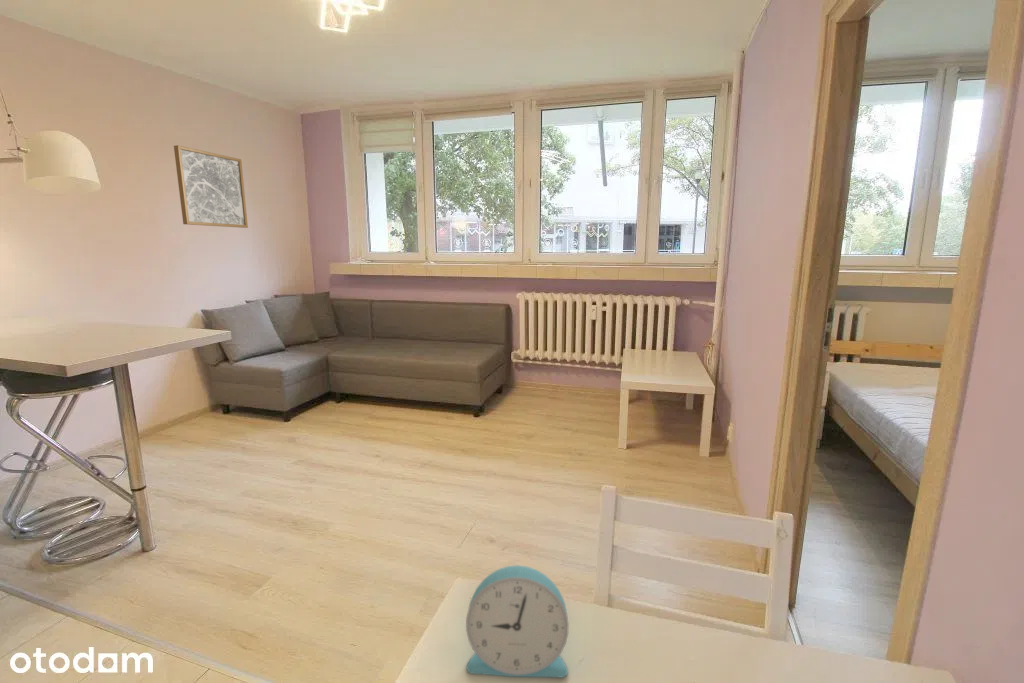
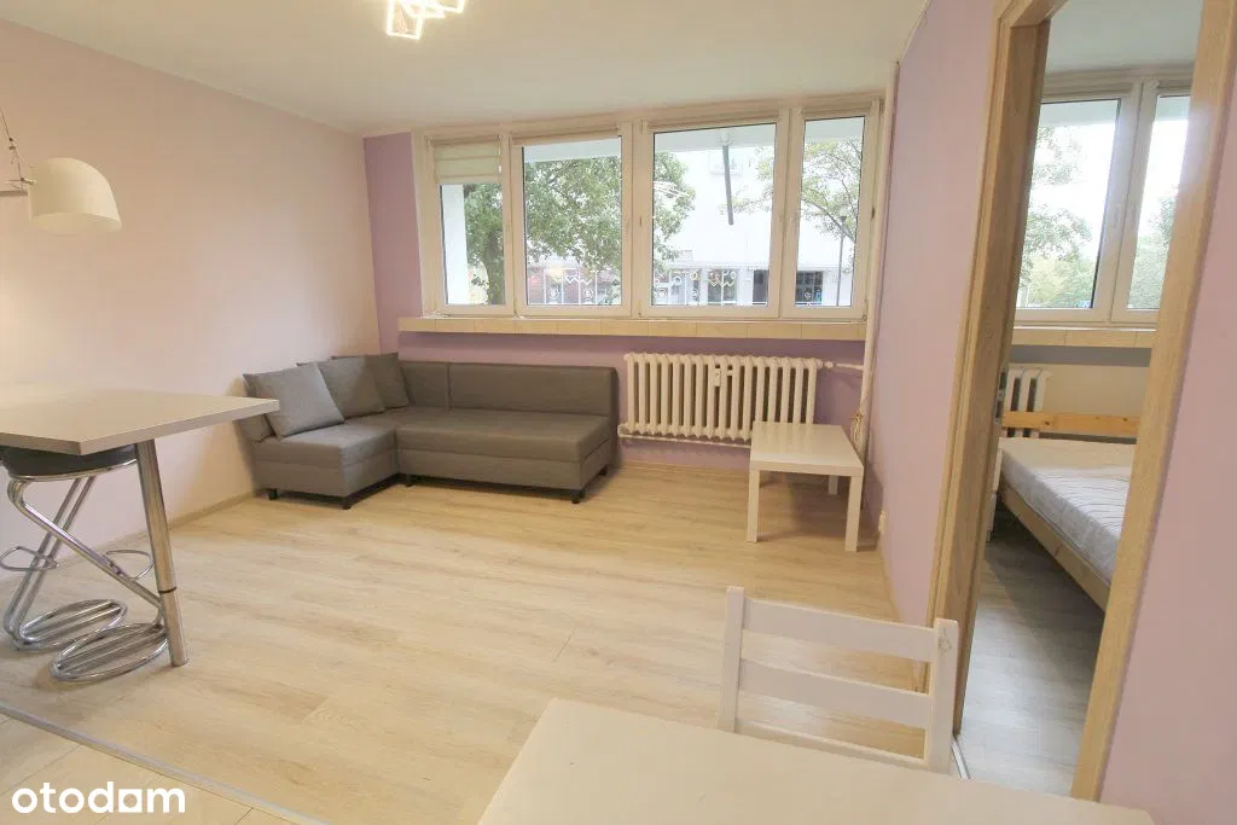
- wall art (213, 190)
- alarm clock (517, 612)
